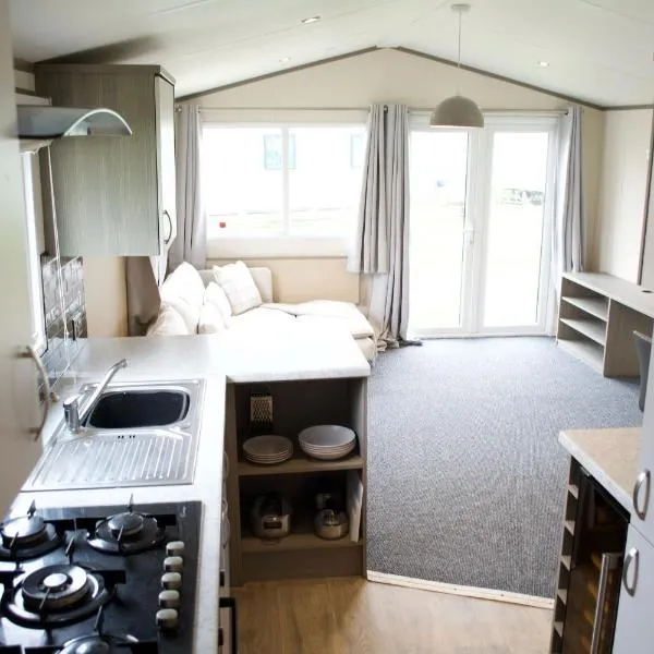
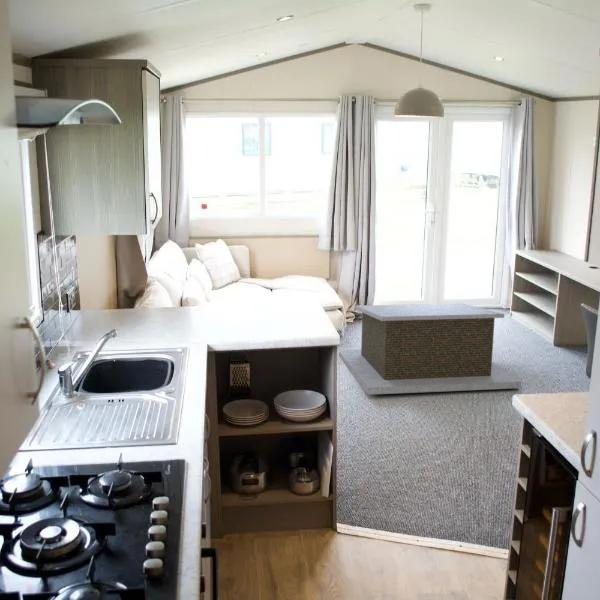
+ coffee table (424, 337)
